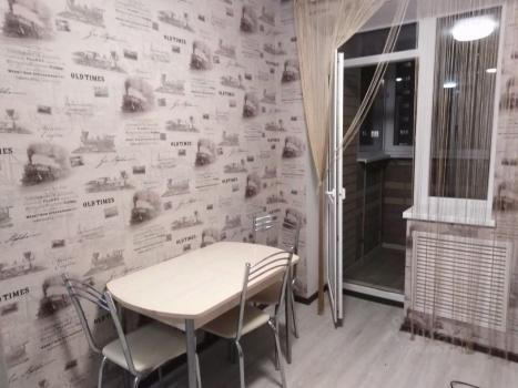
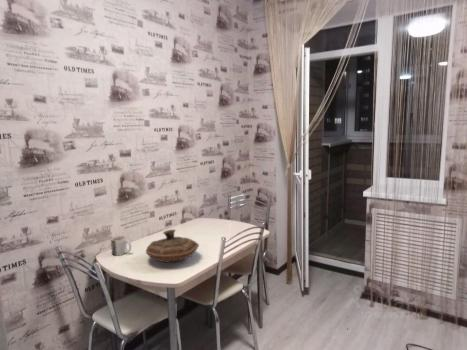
+ mug (121, 245)
+ decorative bowl (172, 245)
